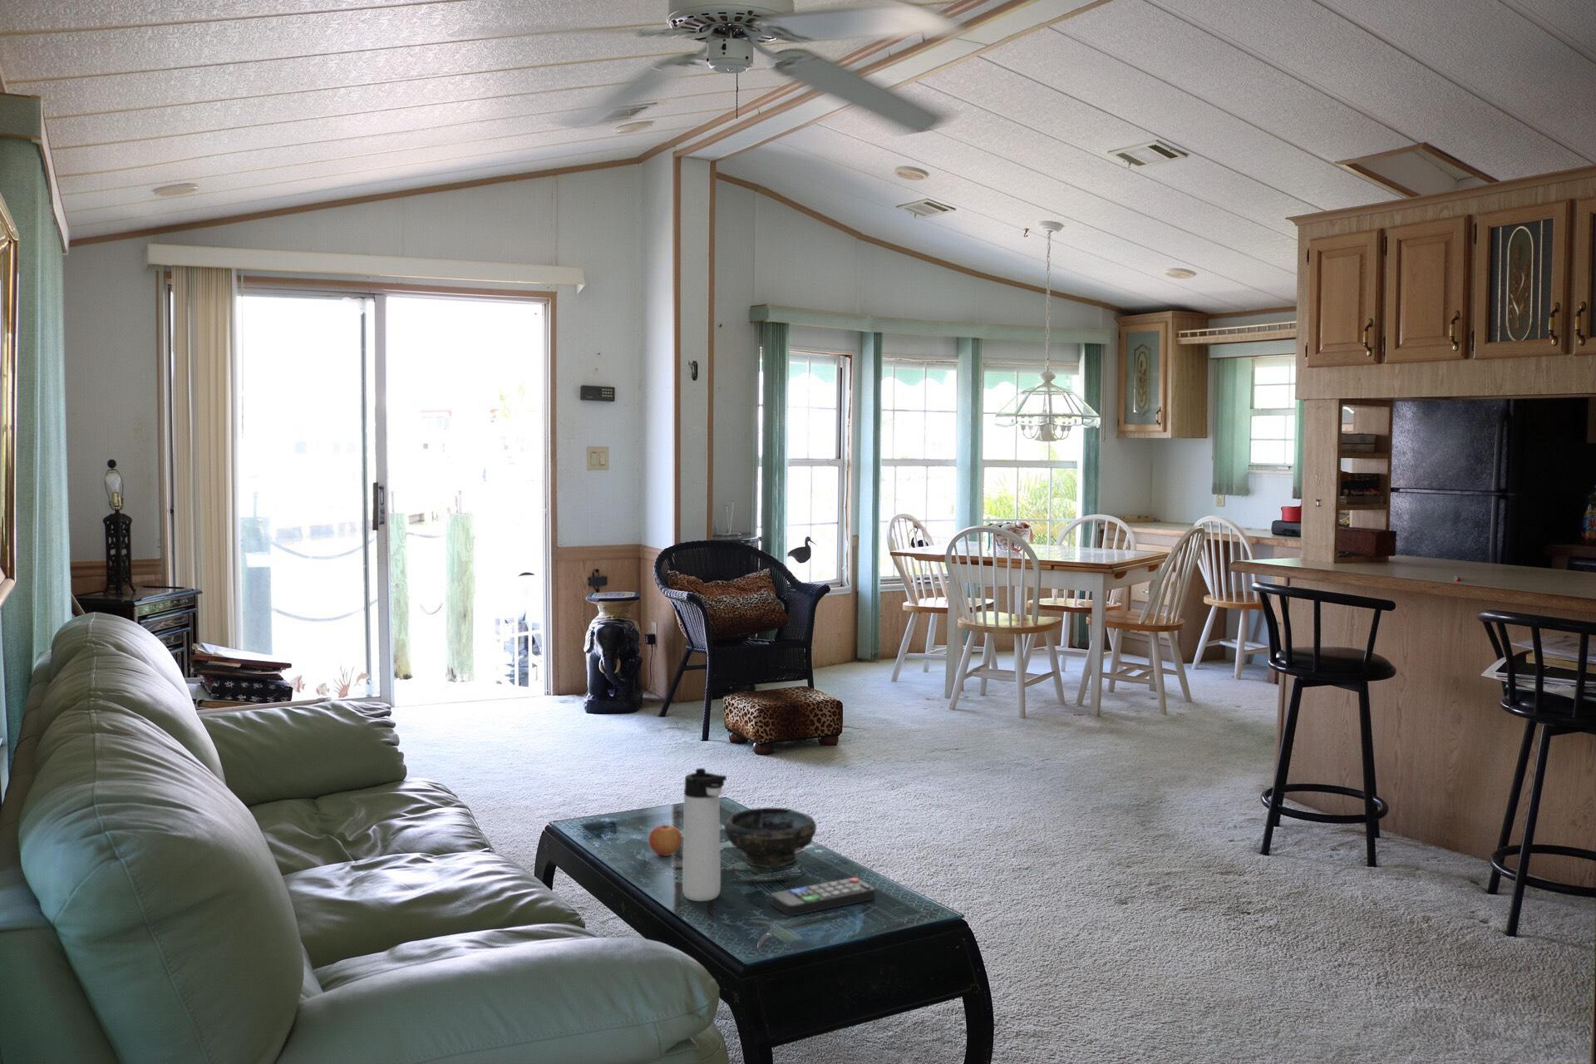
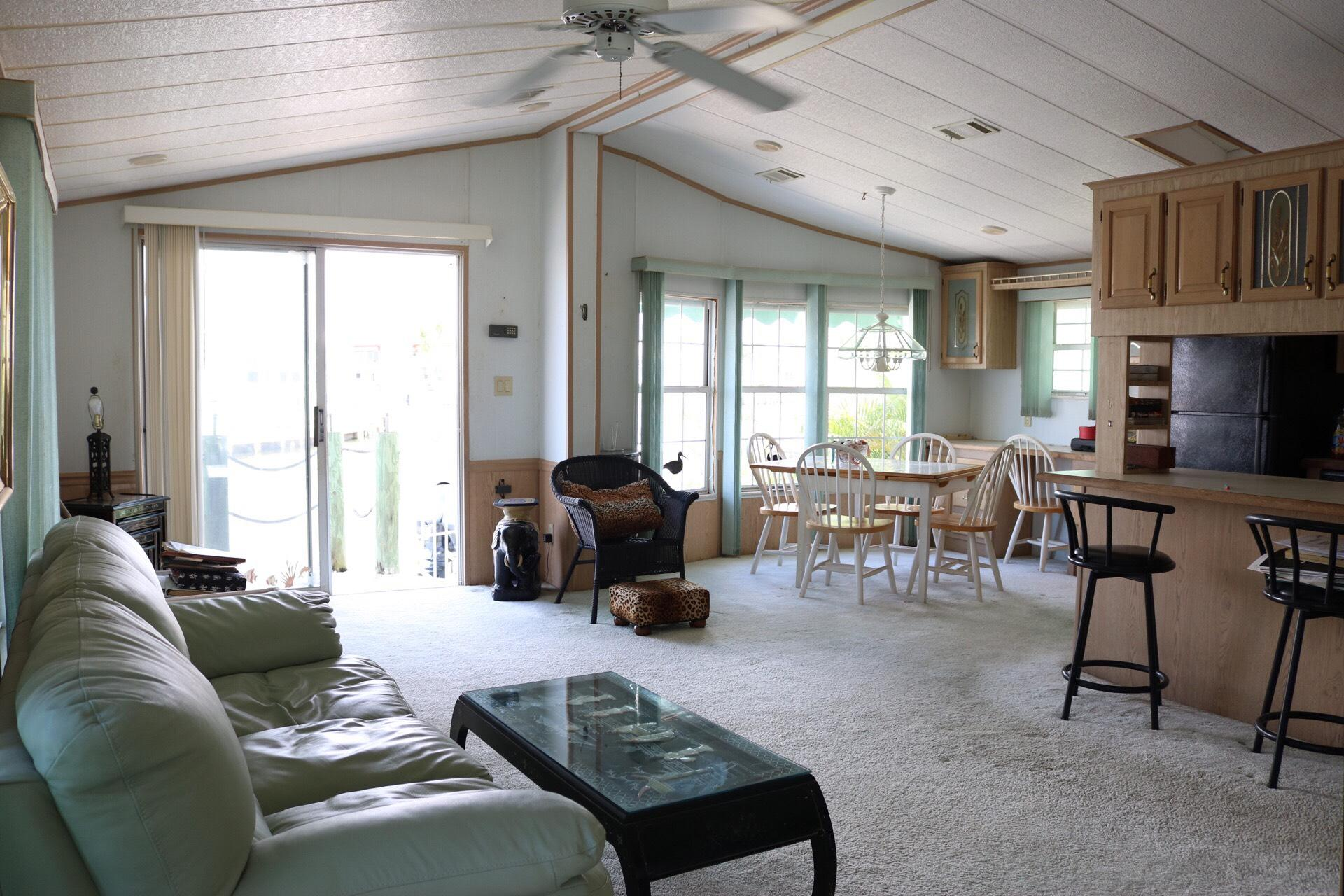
- thermos bottle (705, 835)
- bowl (770, 838)
- apple (665, 838)
- remote control (823, 895)
